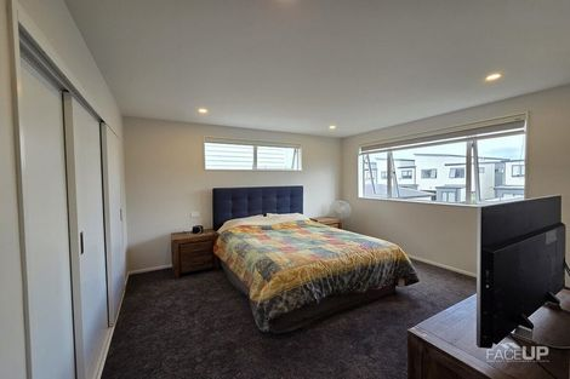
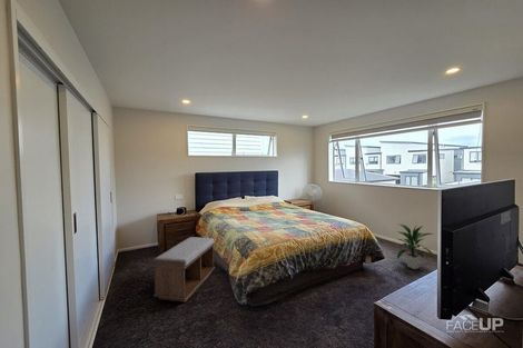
+ bench (188, 265)
+ indoor plant (411, 245)
